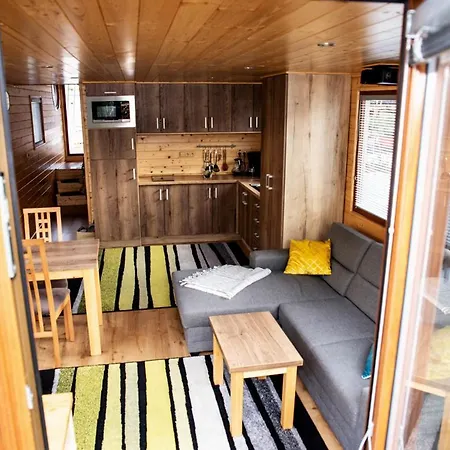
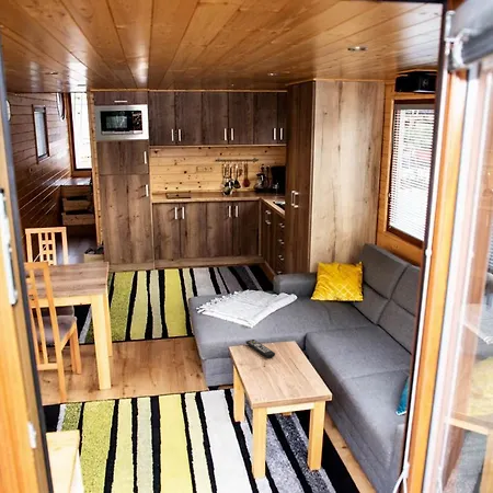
+ remote control (260, 348)
